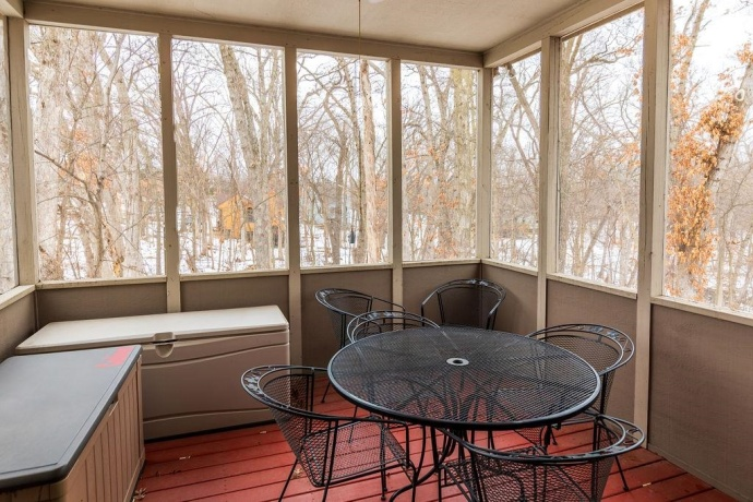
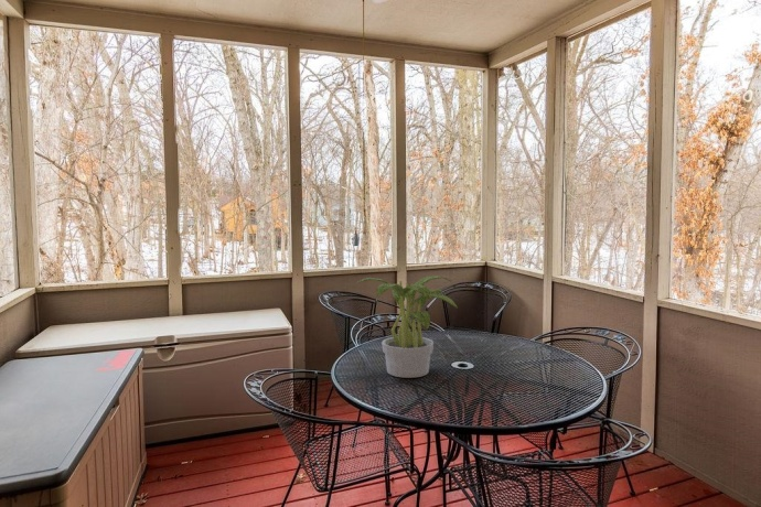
+ potted plant (408, 324)
